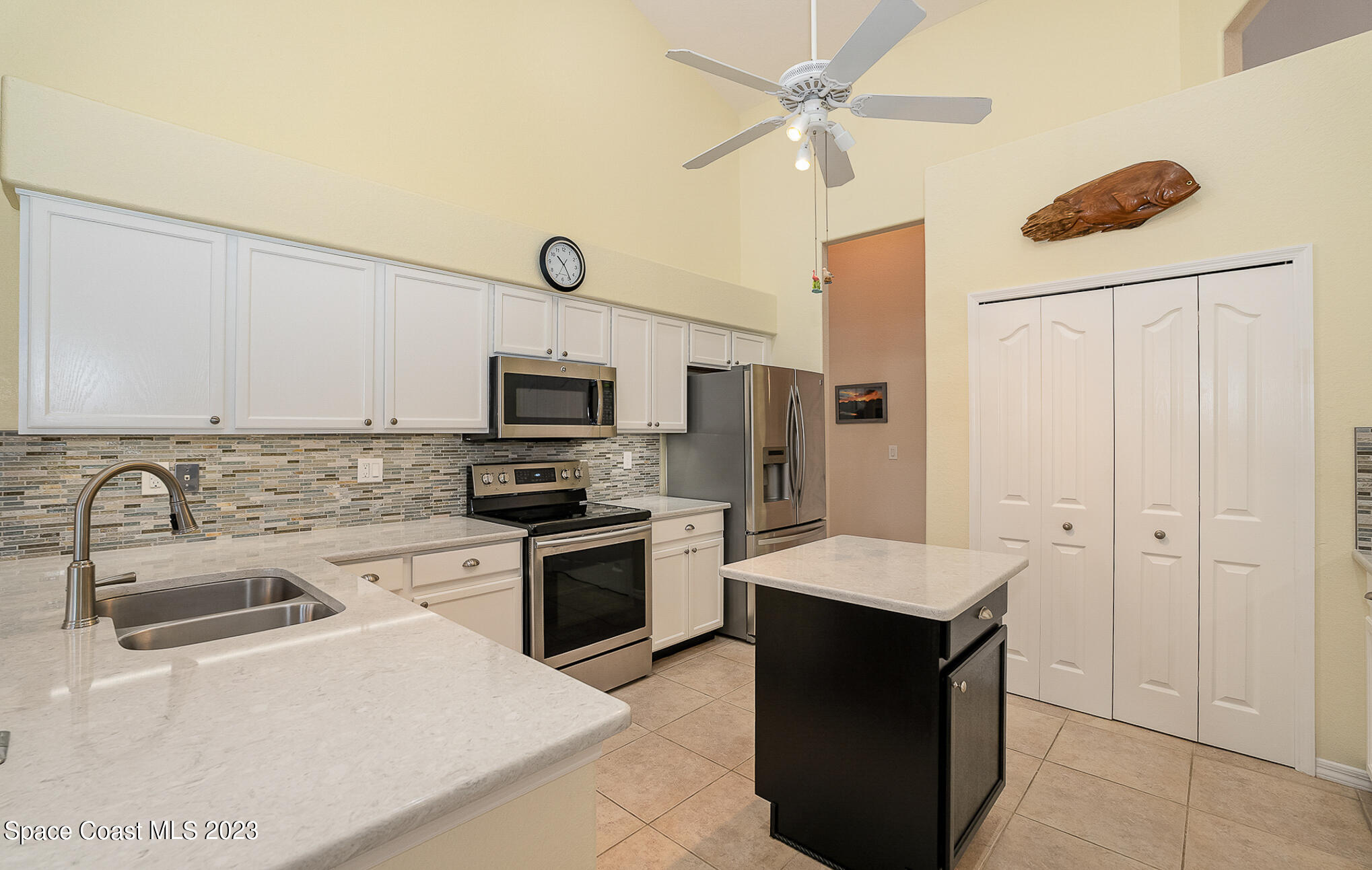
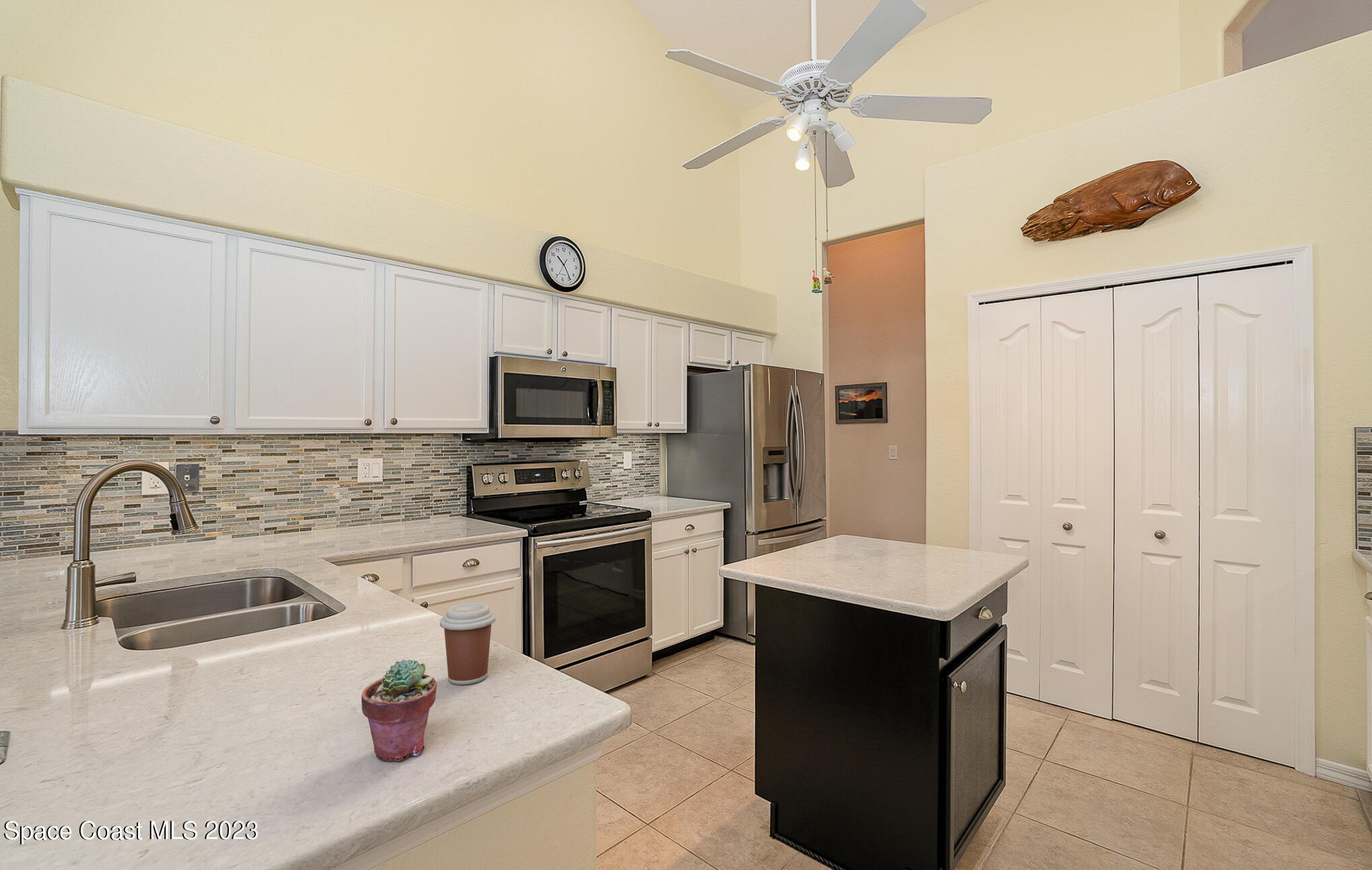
+ coffee cup (468, 642)
+ potted succulent (400, 705)
